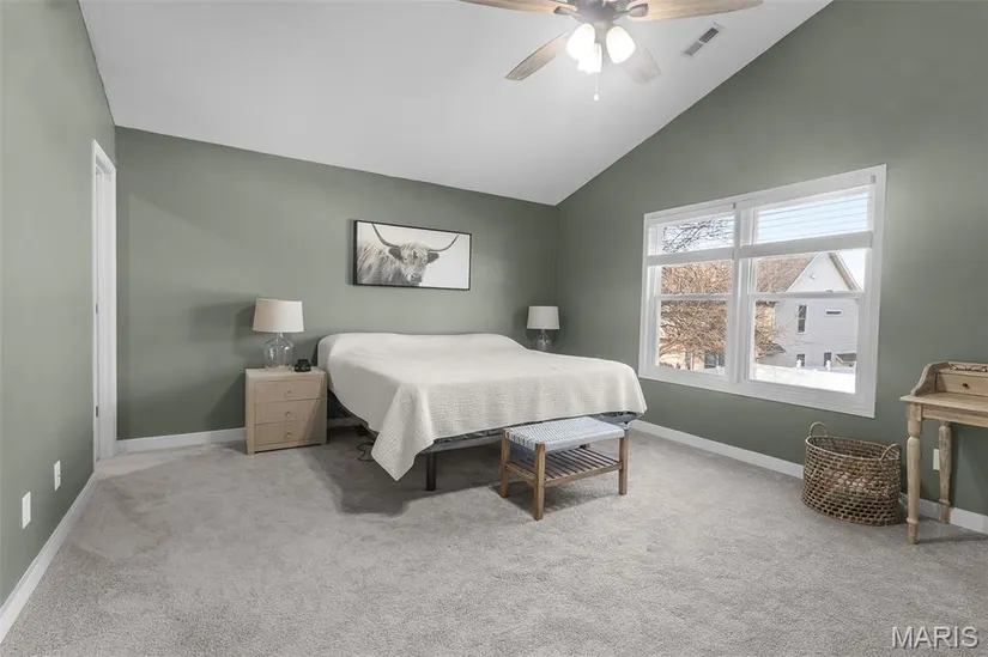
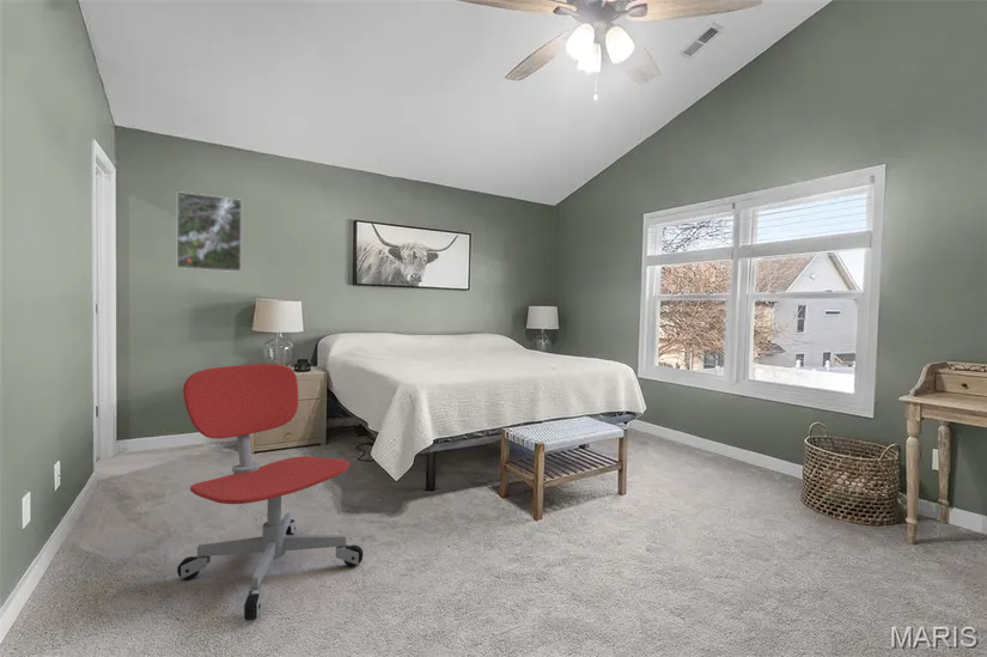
+ office chair (272, 470)
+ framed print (209, 232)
